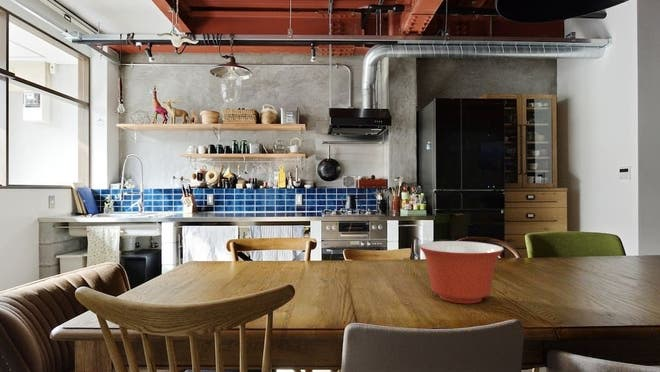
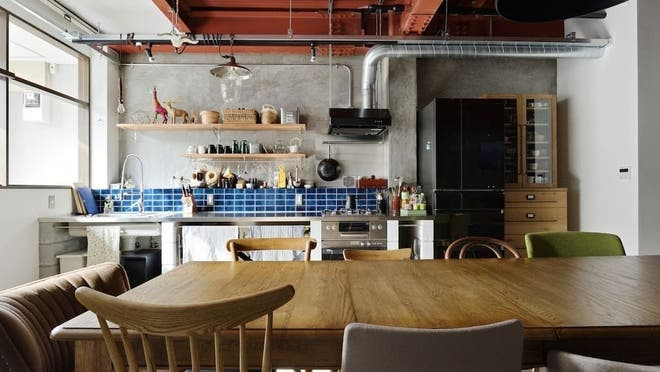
- mixing bowl (460, 272)
